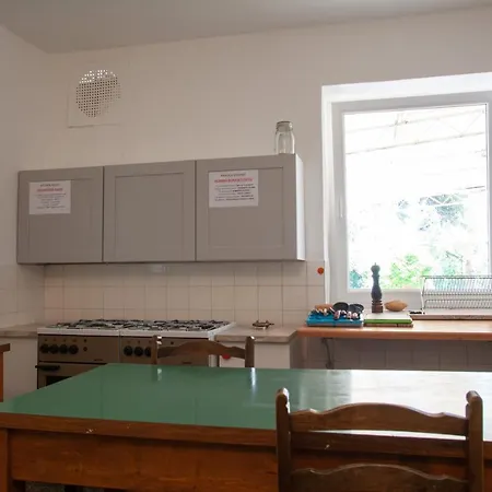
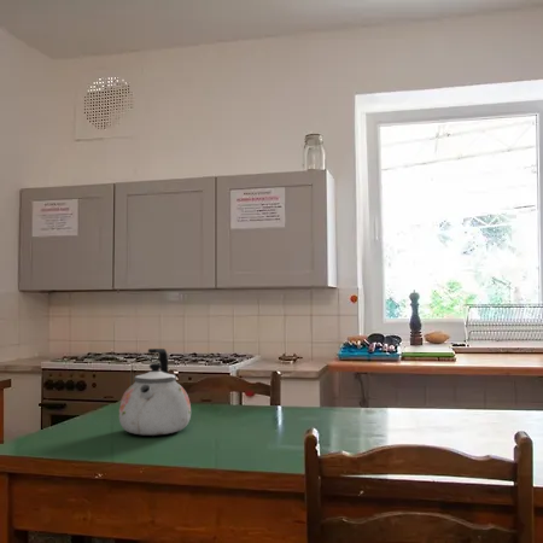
+ kettle (154, 389)
